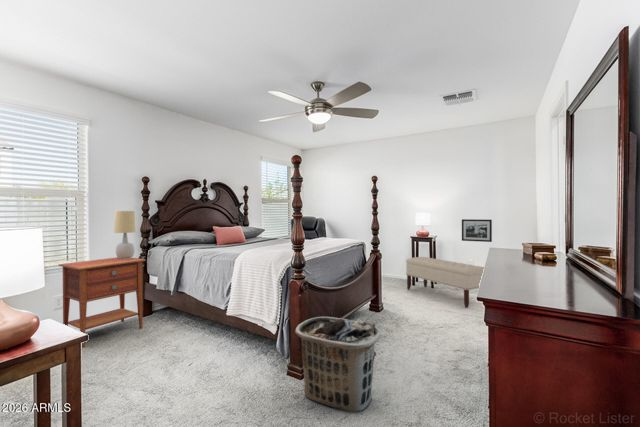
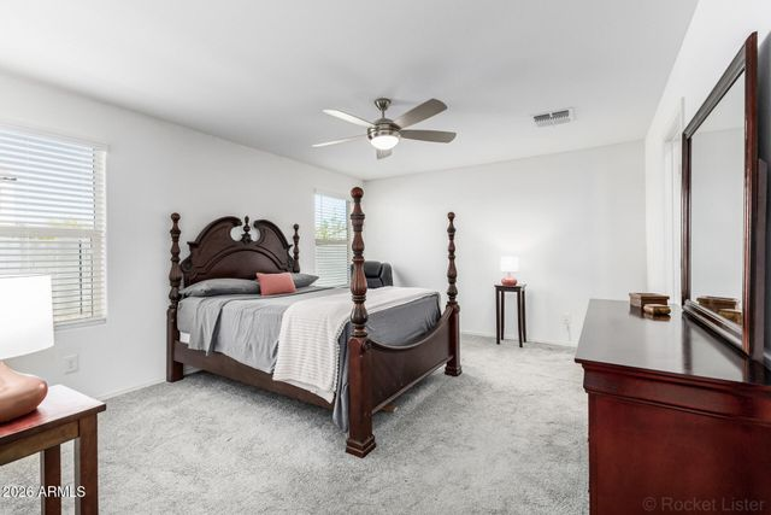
- nightstand (104, 297)
- picture frame (476, 230)
- bench (443, 279)
- clothes hamper (337, 355)
- table lamp (125, 234)
